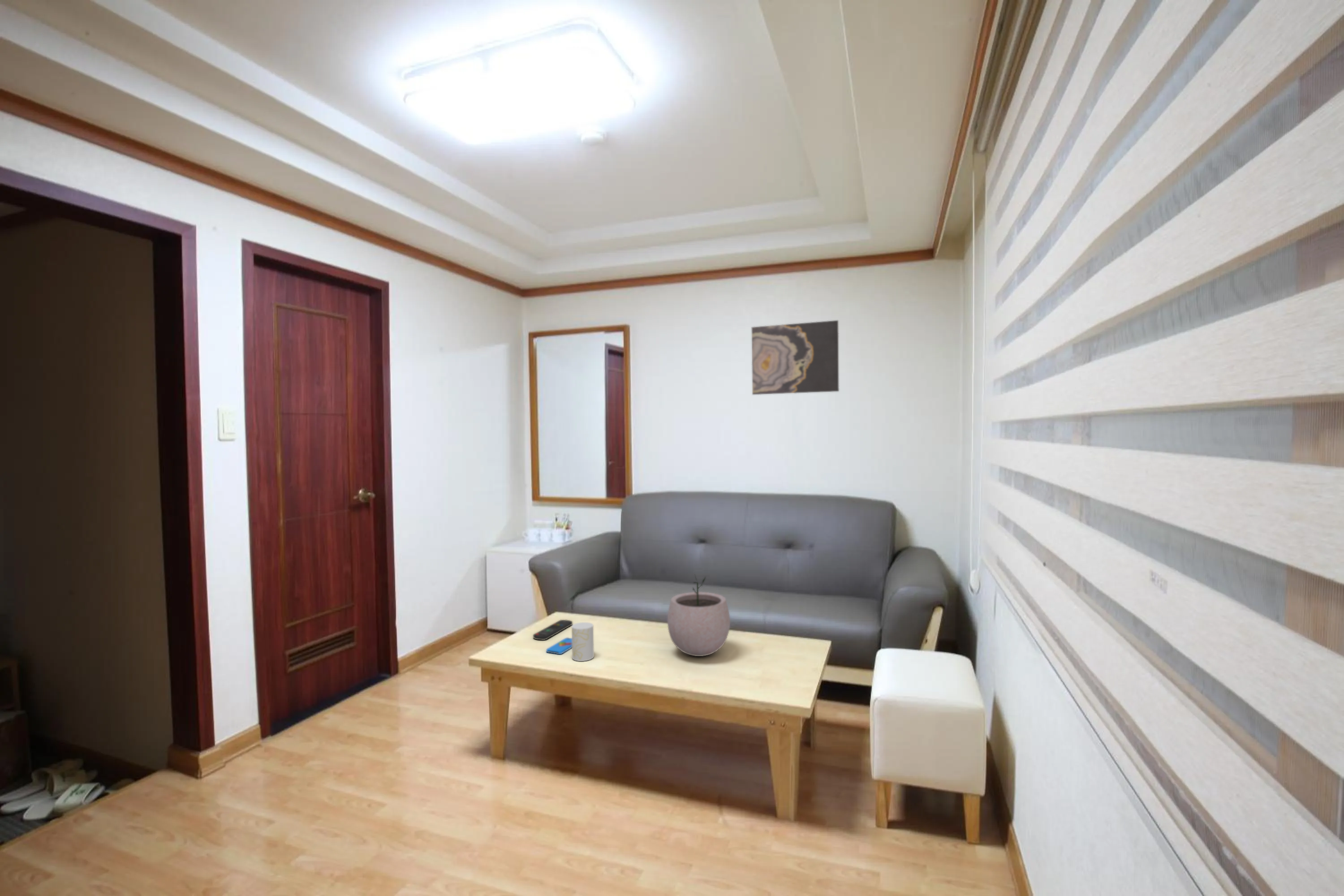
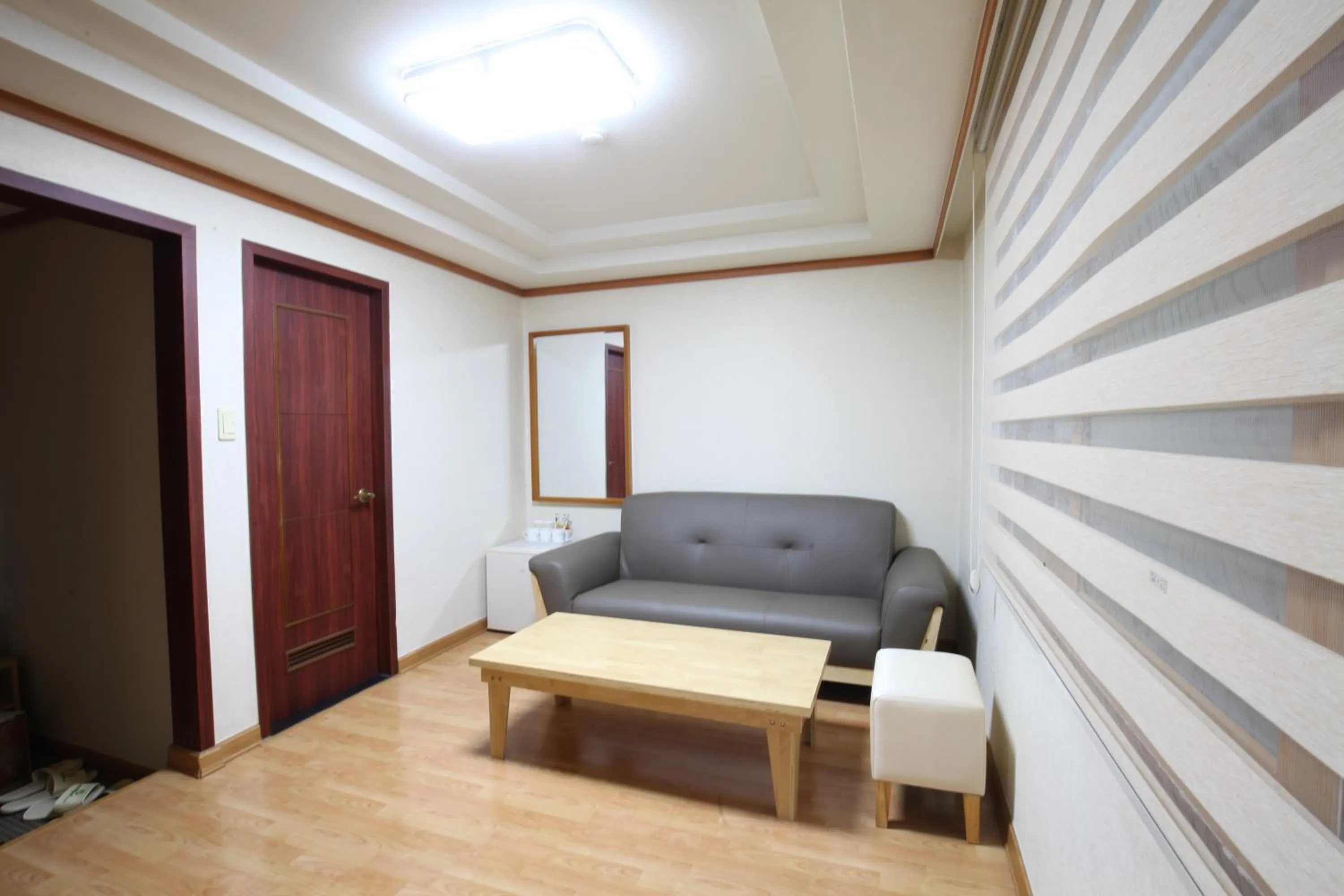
- smartphone (564, 646)
- remote control (553, 629)
- plant pot (698, 614)
- wall art (794, 358)
- cup (582, 641)
